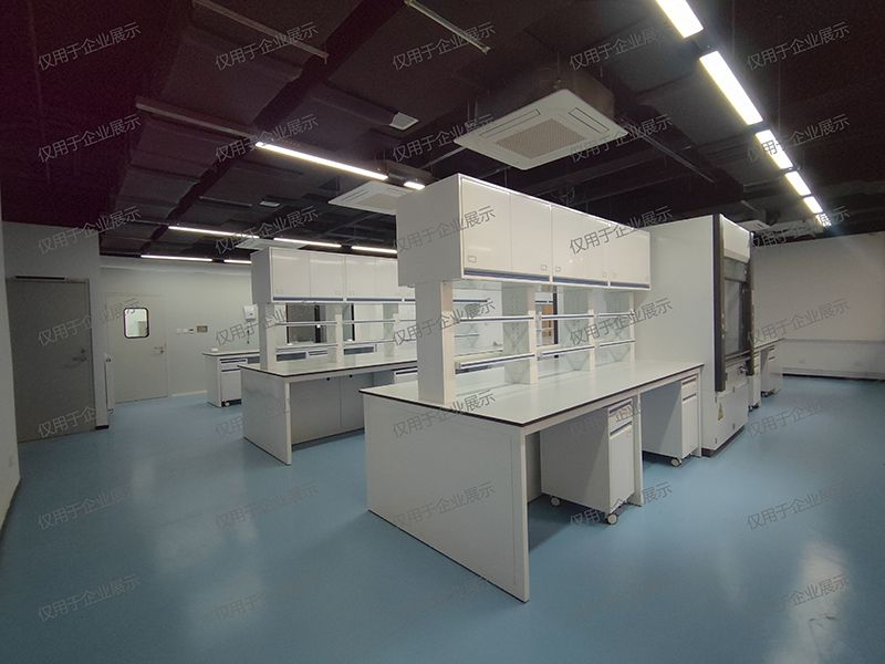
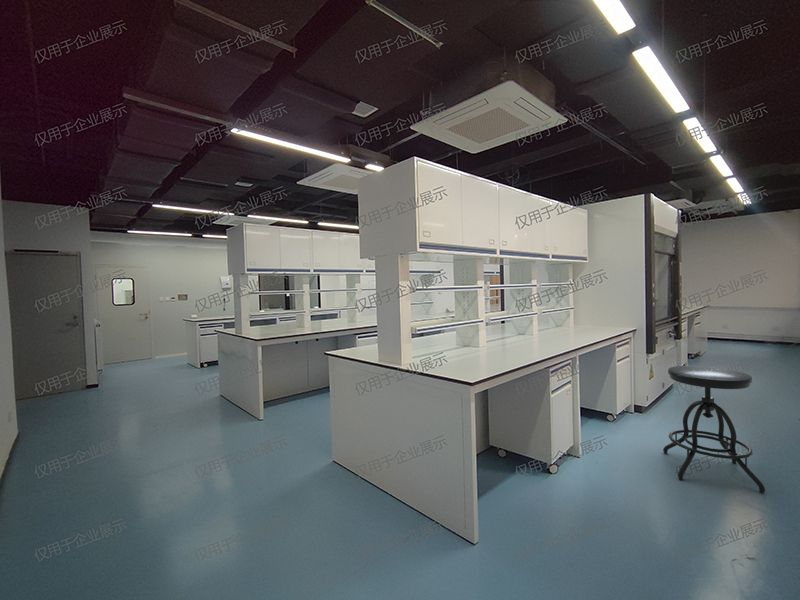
+ stool (708, 417)
